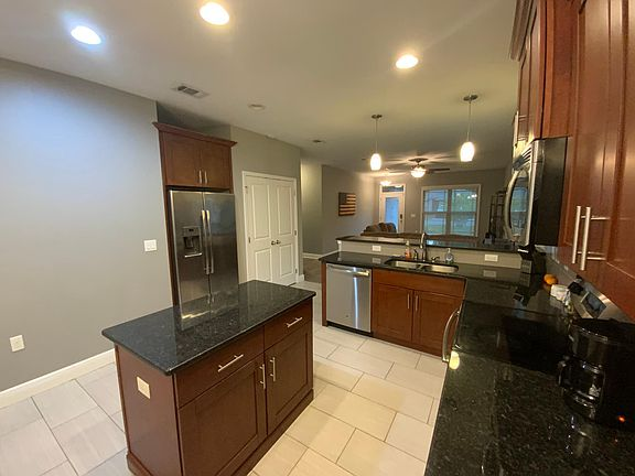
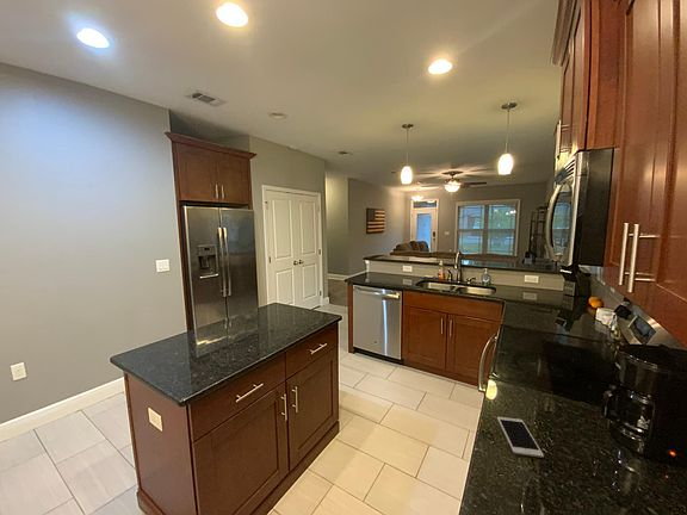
+ cell phone (518, 435)
